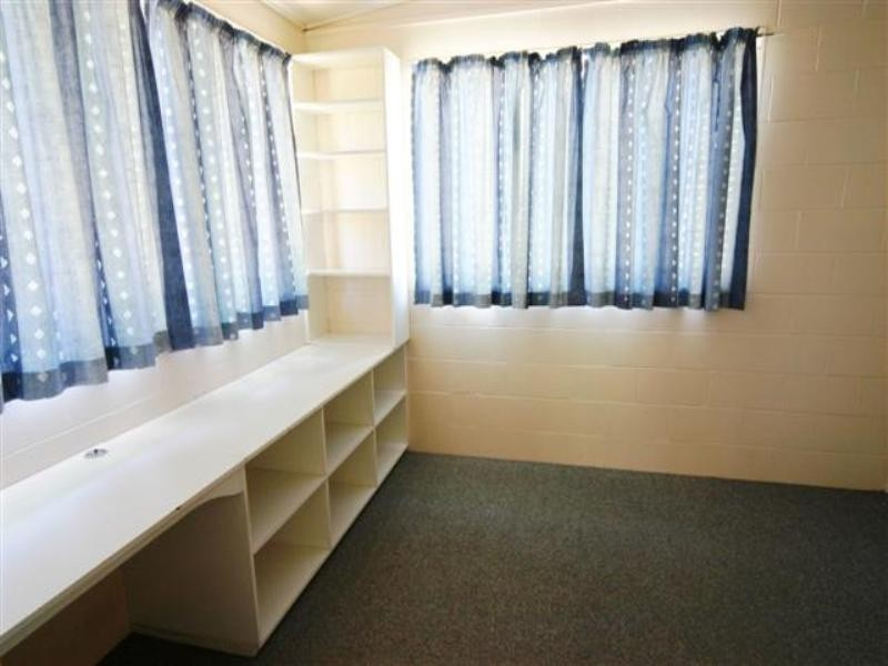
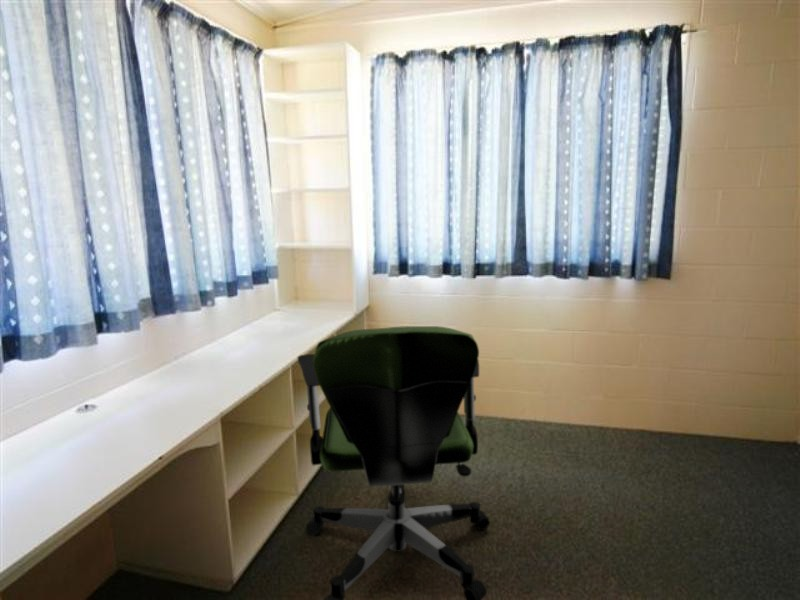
+ office chair (396, 430)
